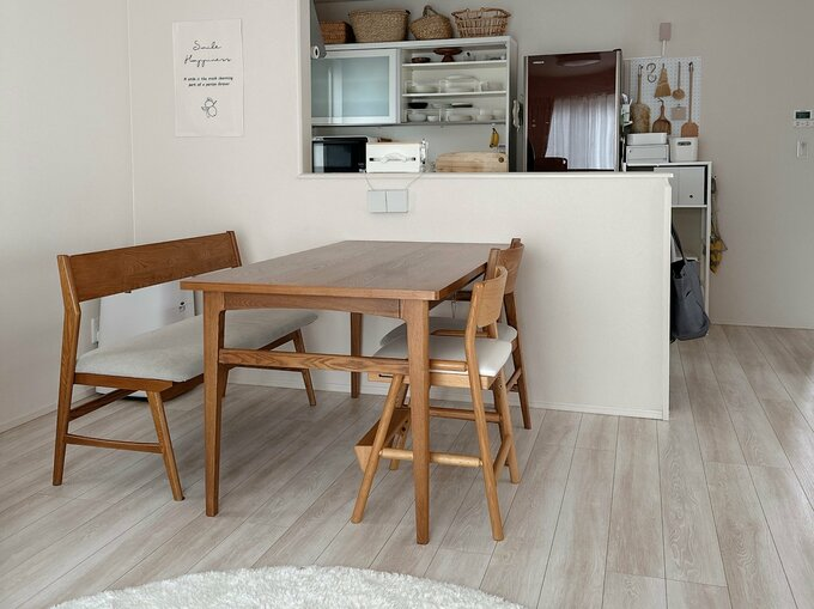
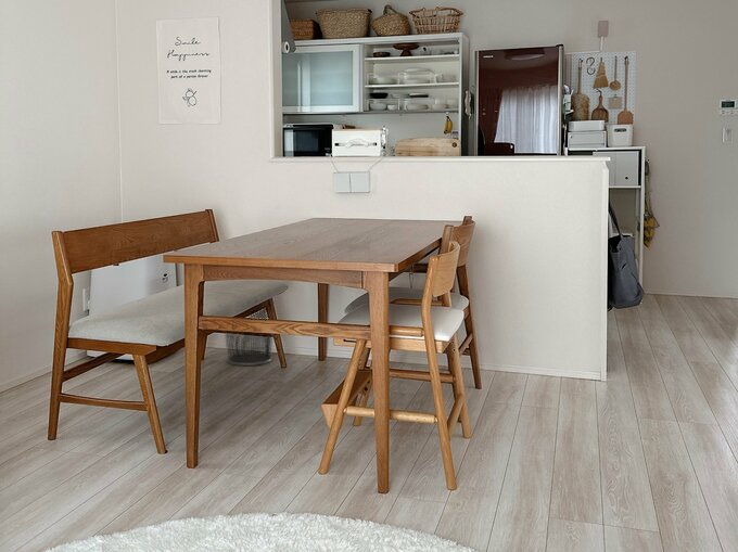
+ waste bin (249, 334)
